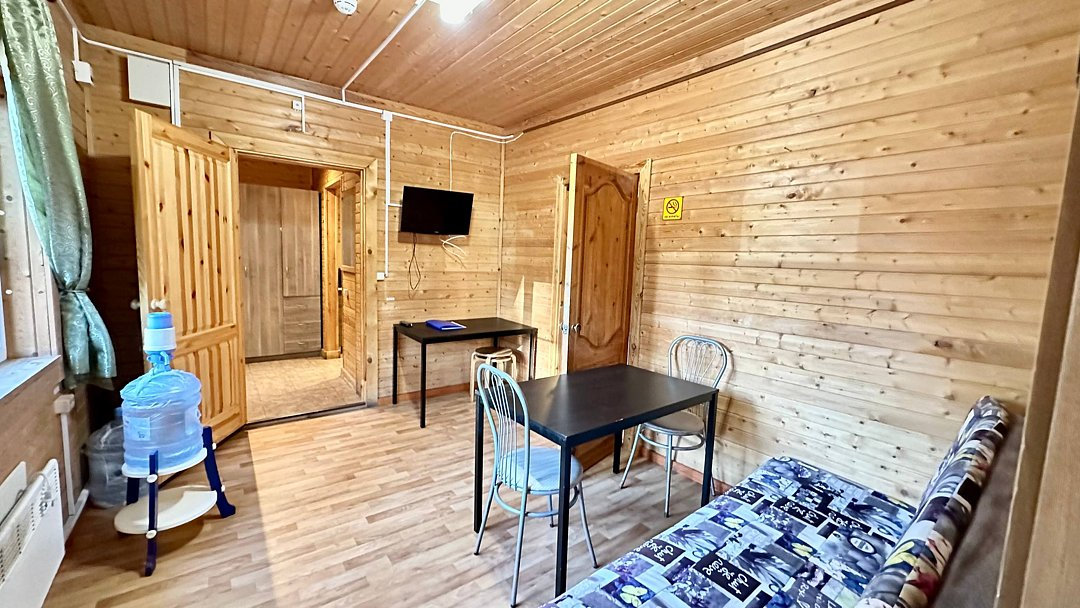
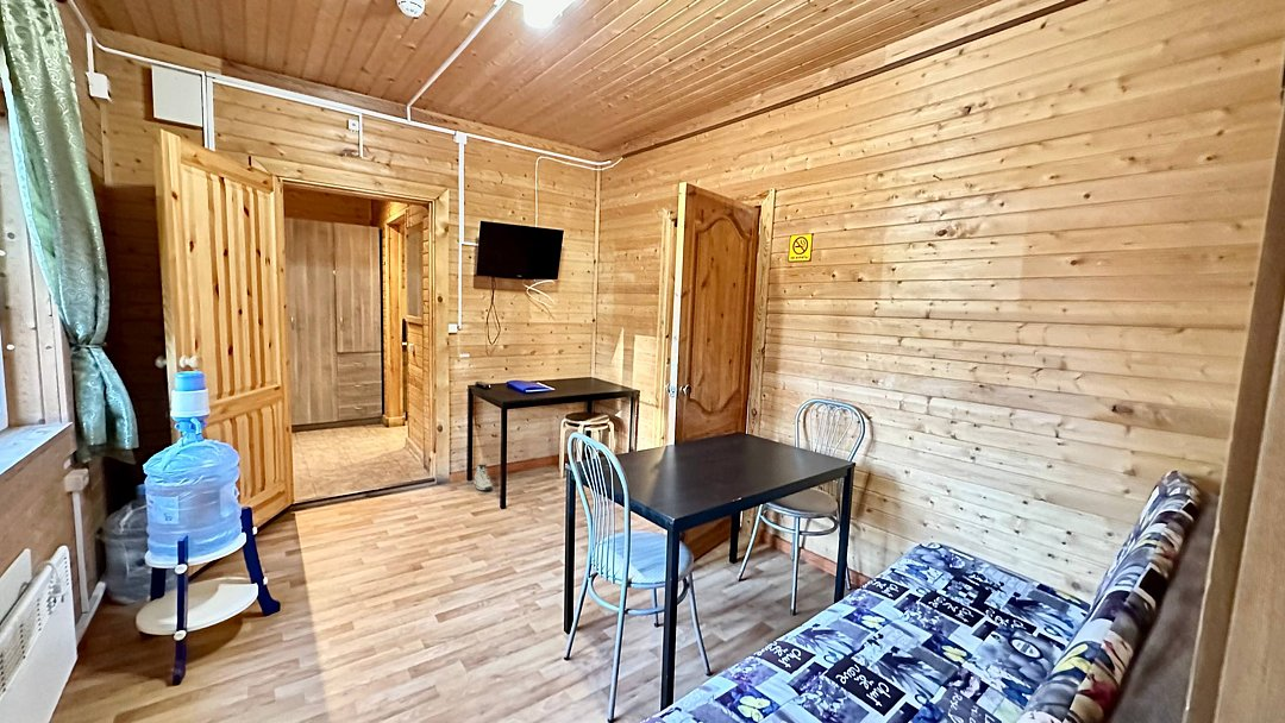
+ sneaker (482, 476)
